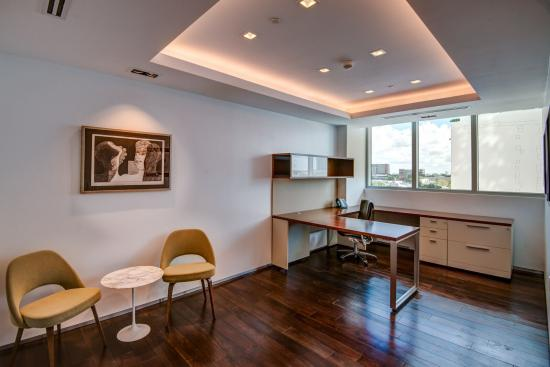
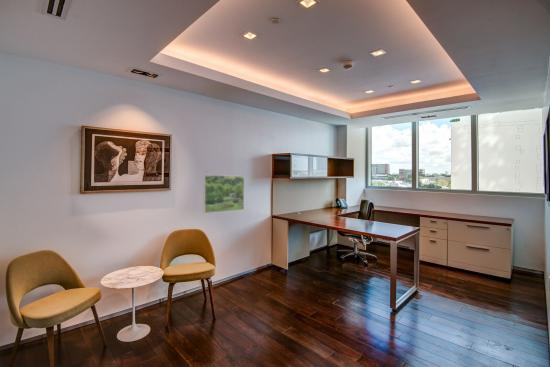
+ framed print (224, 193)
